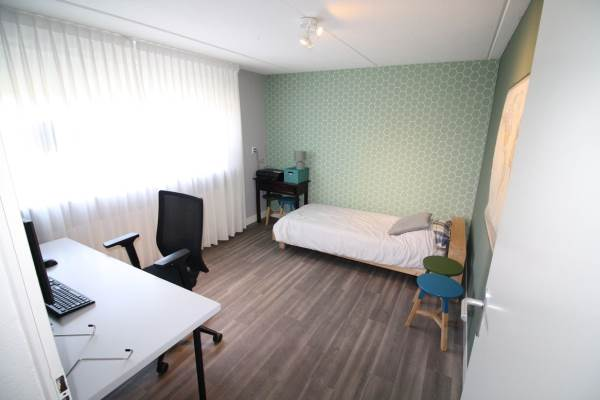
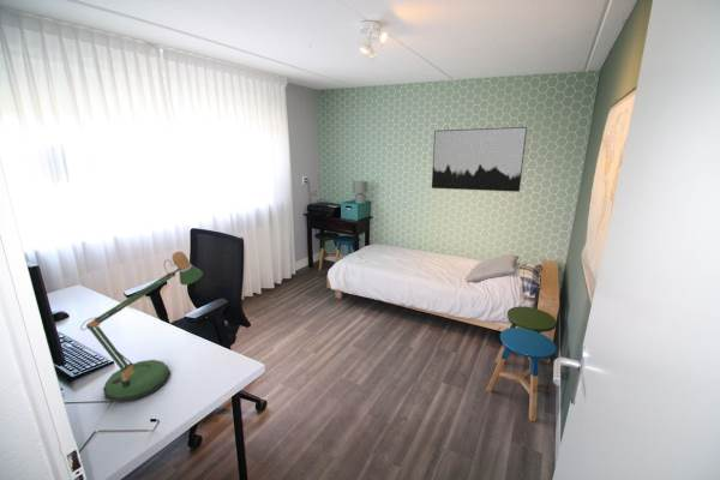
+ desk lamp (137, 299)
+ wall art (475, 160)
